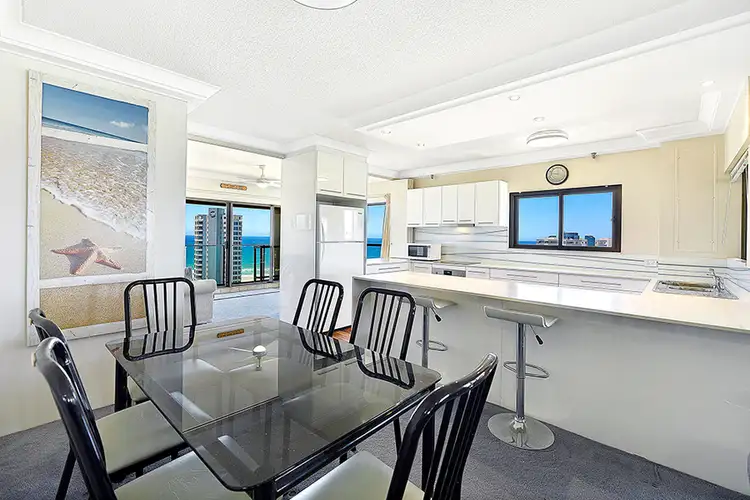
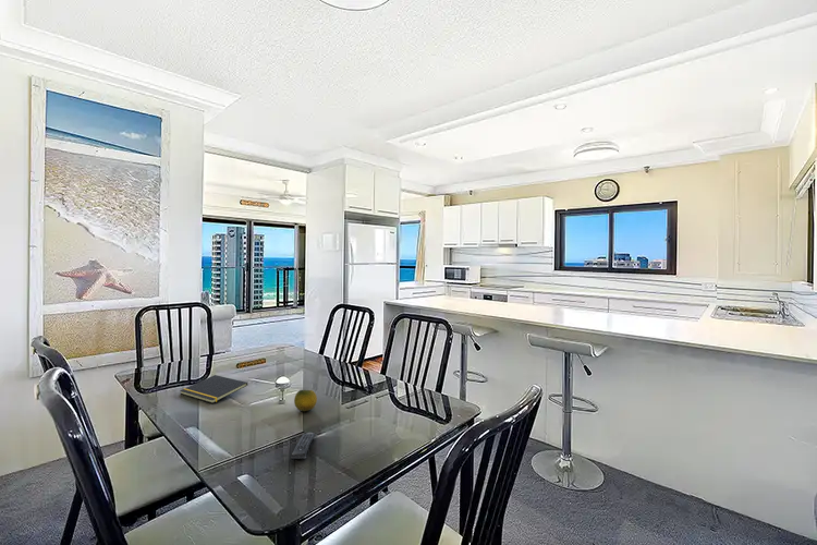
+ fruit (305, 399)
+ remote control (304, 444)
+ notepad (214, 387)
